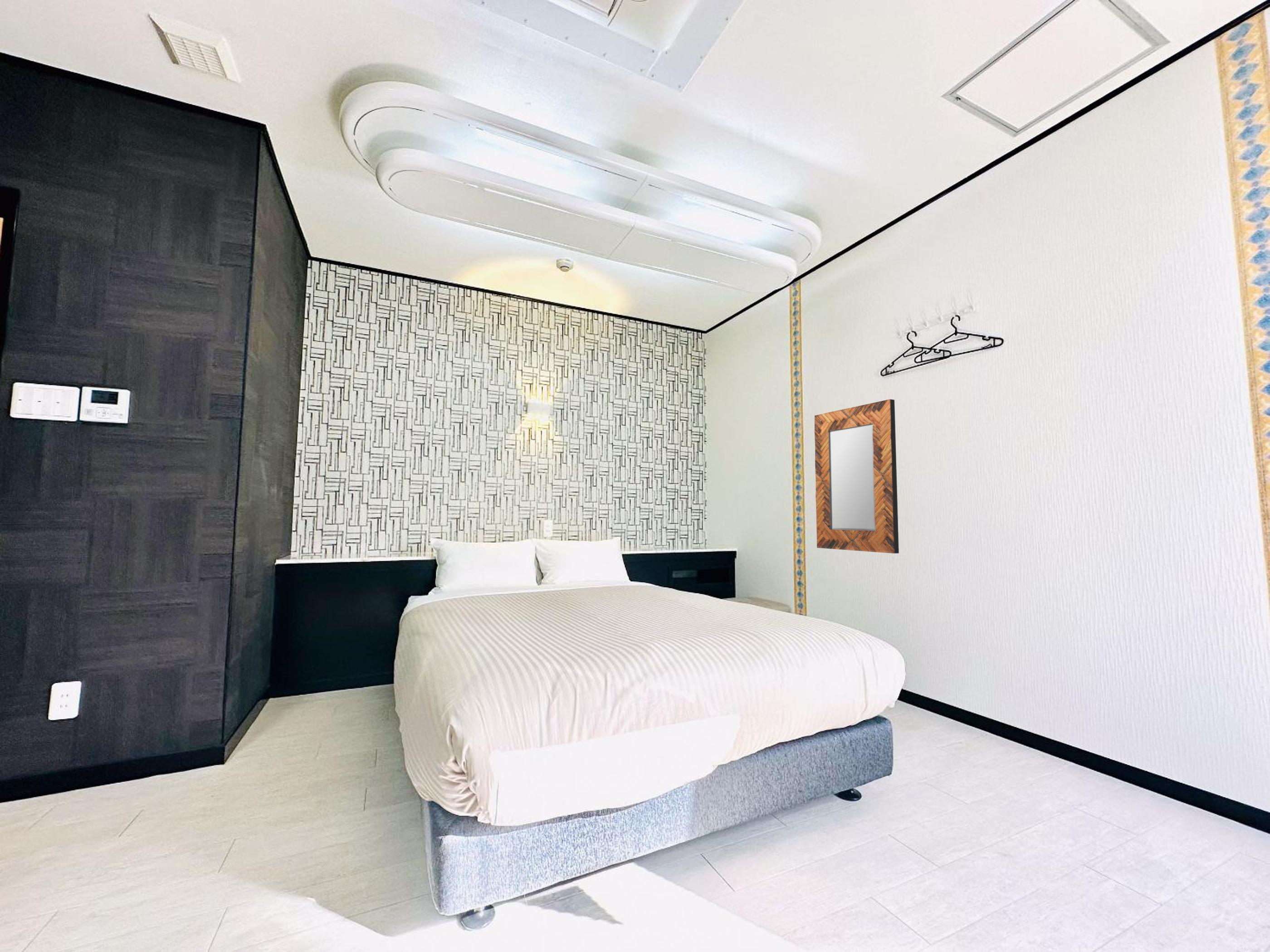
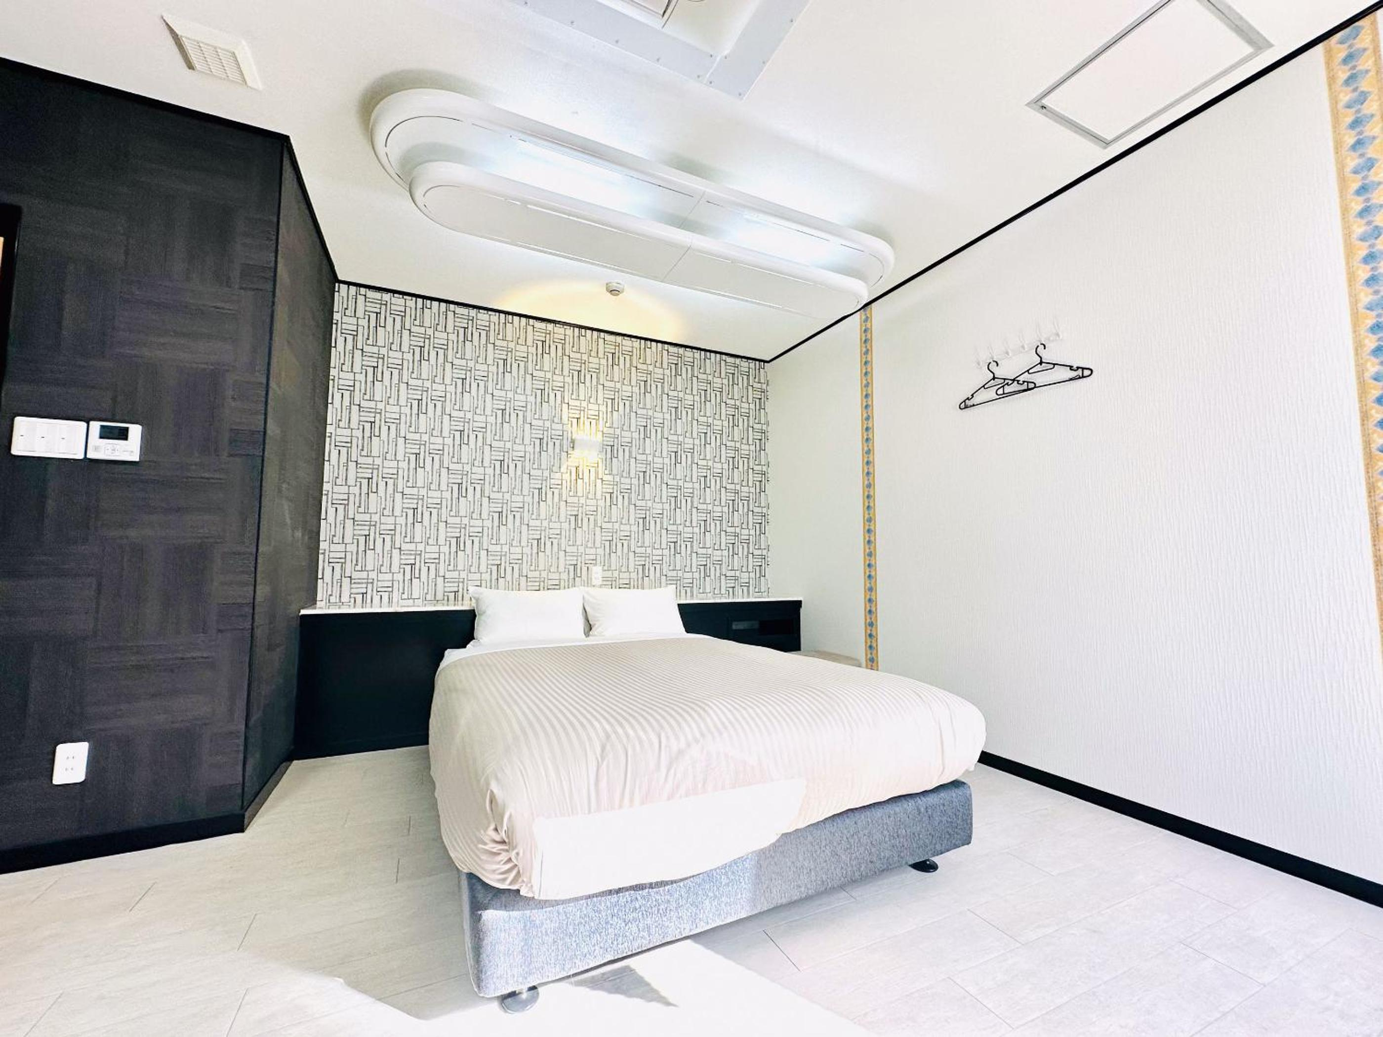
- home mirror (853, 478)
